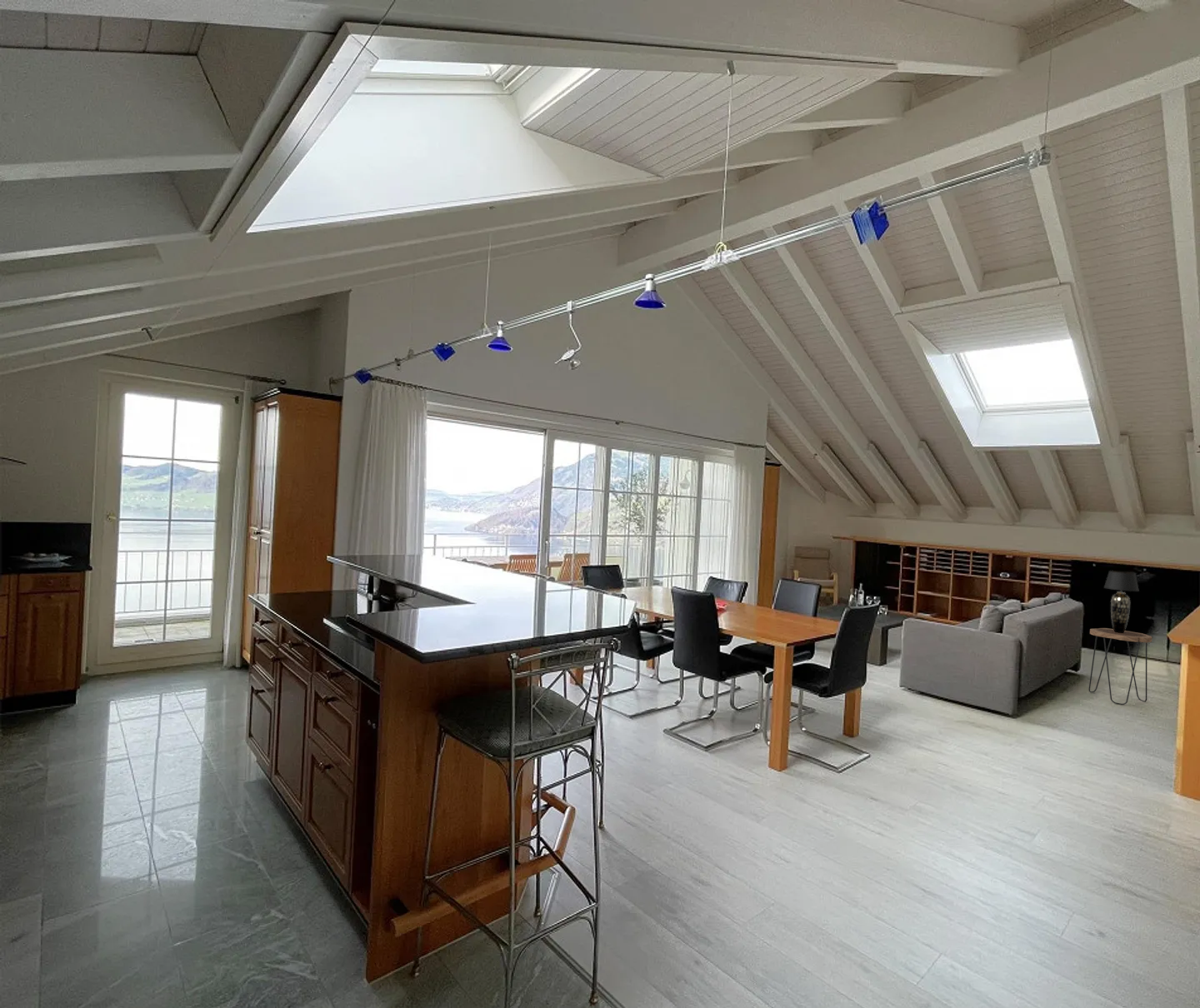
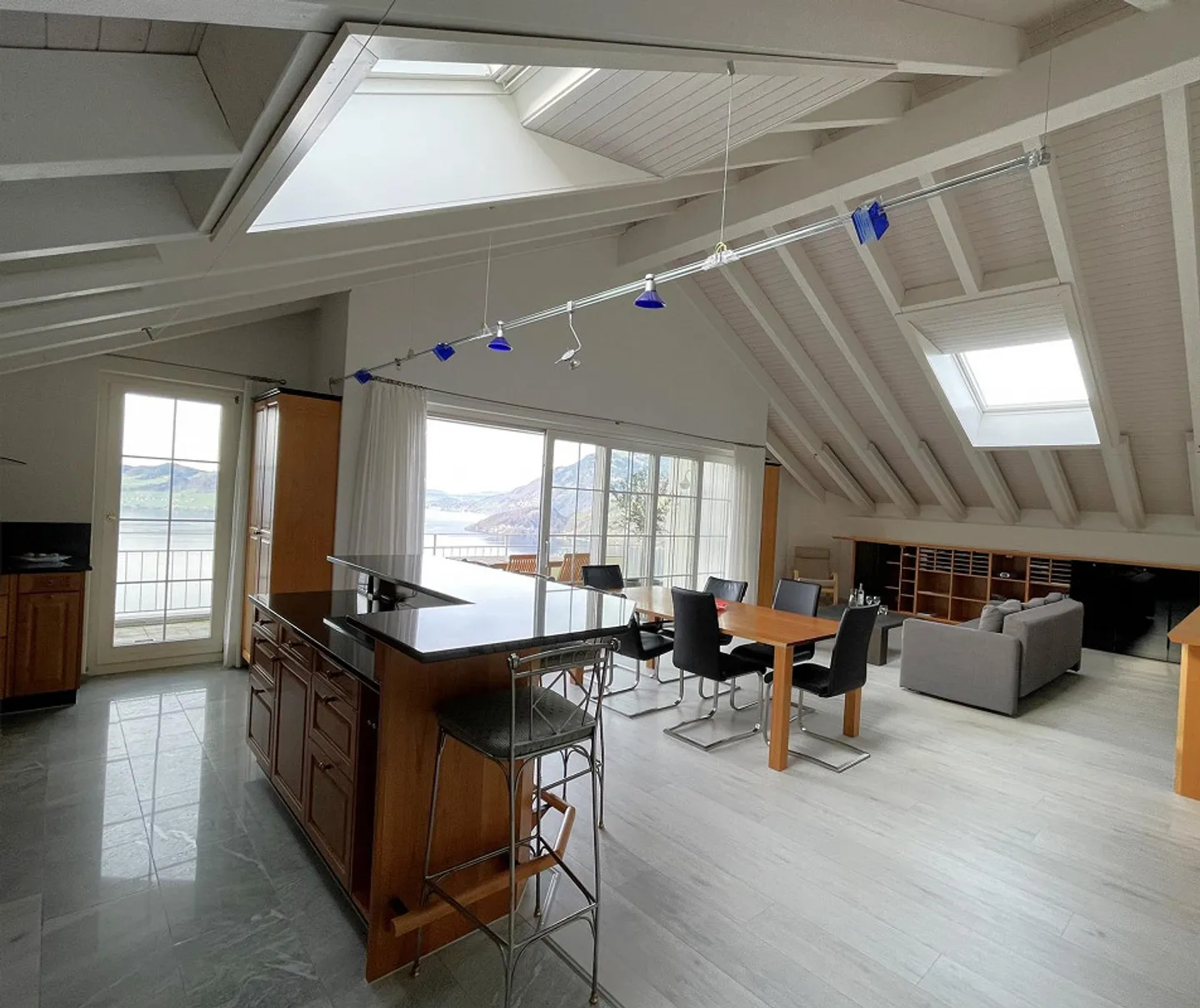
- side table (1108, 666)
- table lamp (1120, 601)
